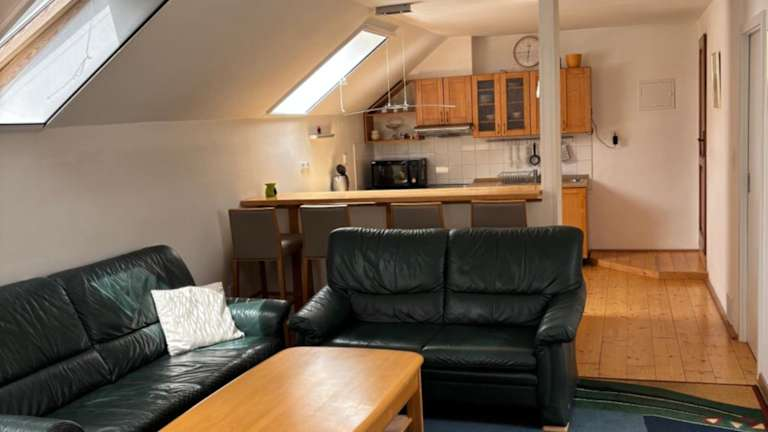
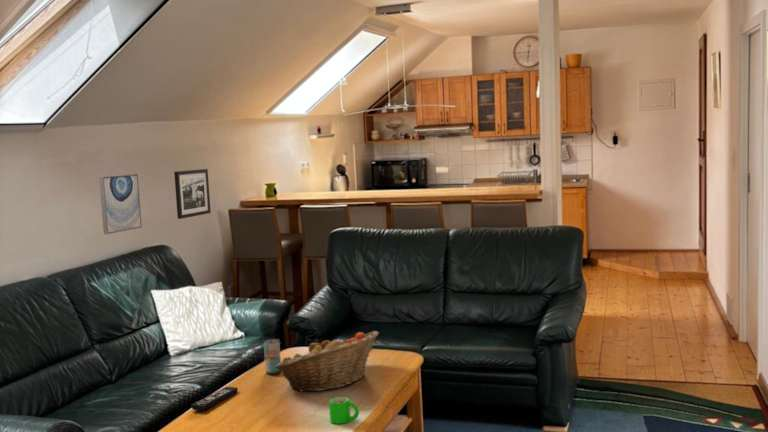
+ remote control (215, 398)
+ mug (344, 410)
+ picture frame (193, 193)
+ wall art (121, 203)
+ beverage can (272, 356)
+ fruit basket (329, 357)
